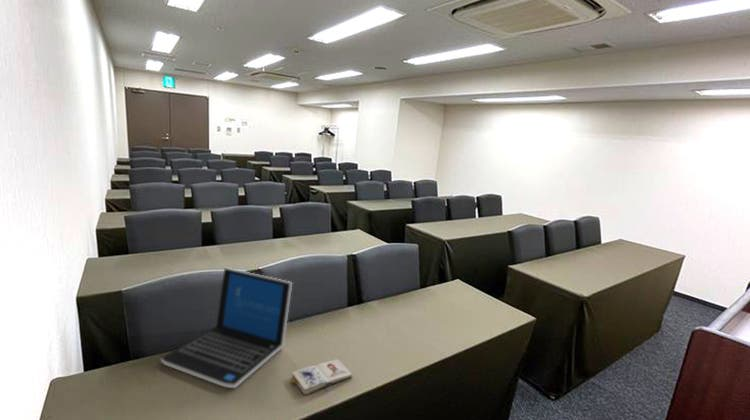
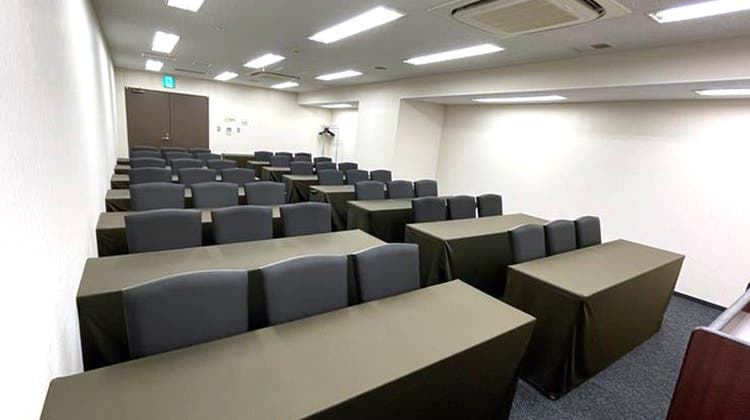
- paperback book (319, 376)
- laptop (229, 320)
